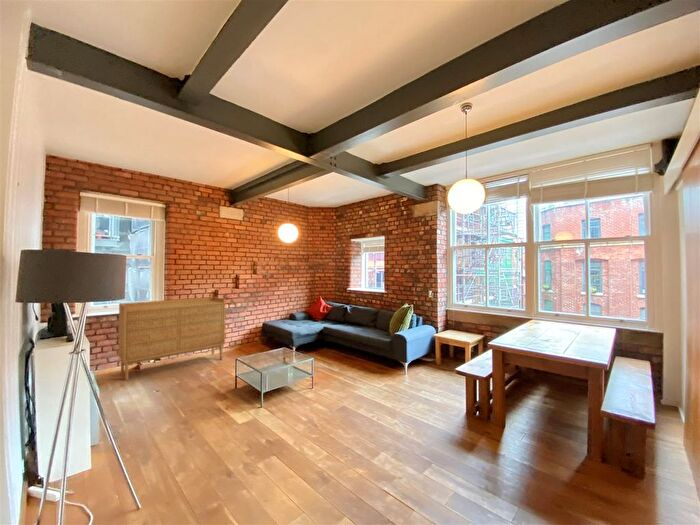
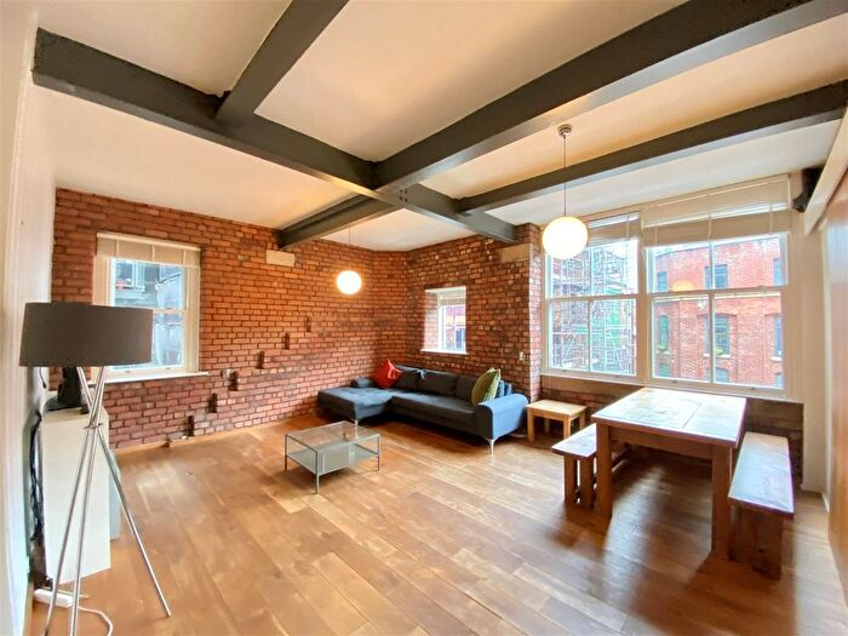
- sideboard (175, 333)
